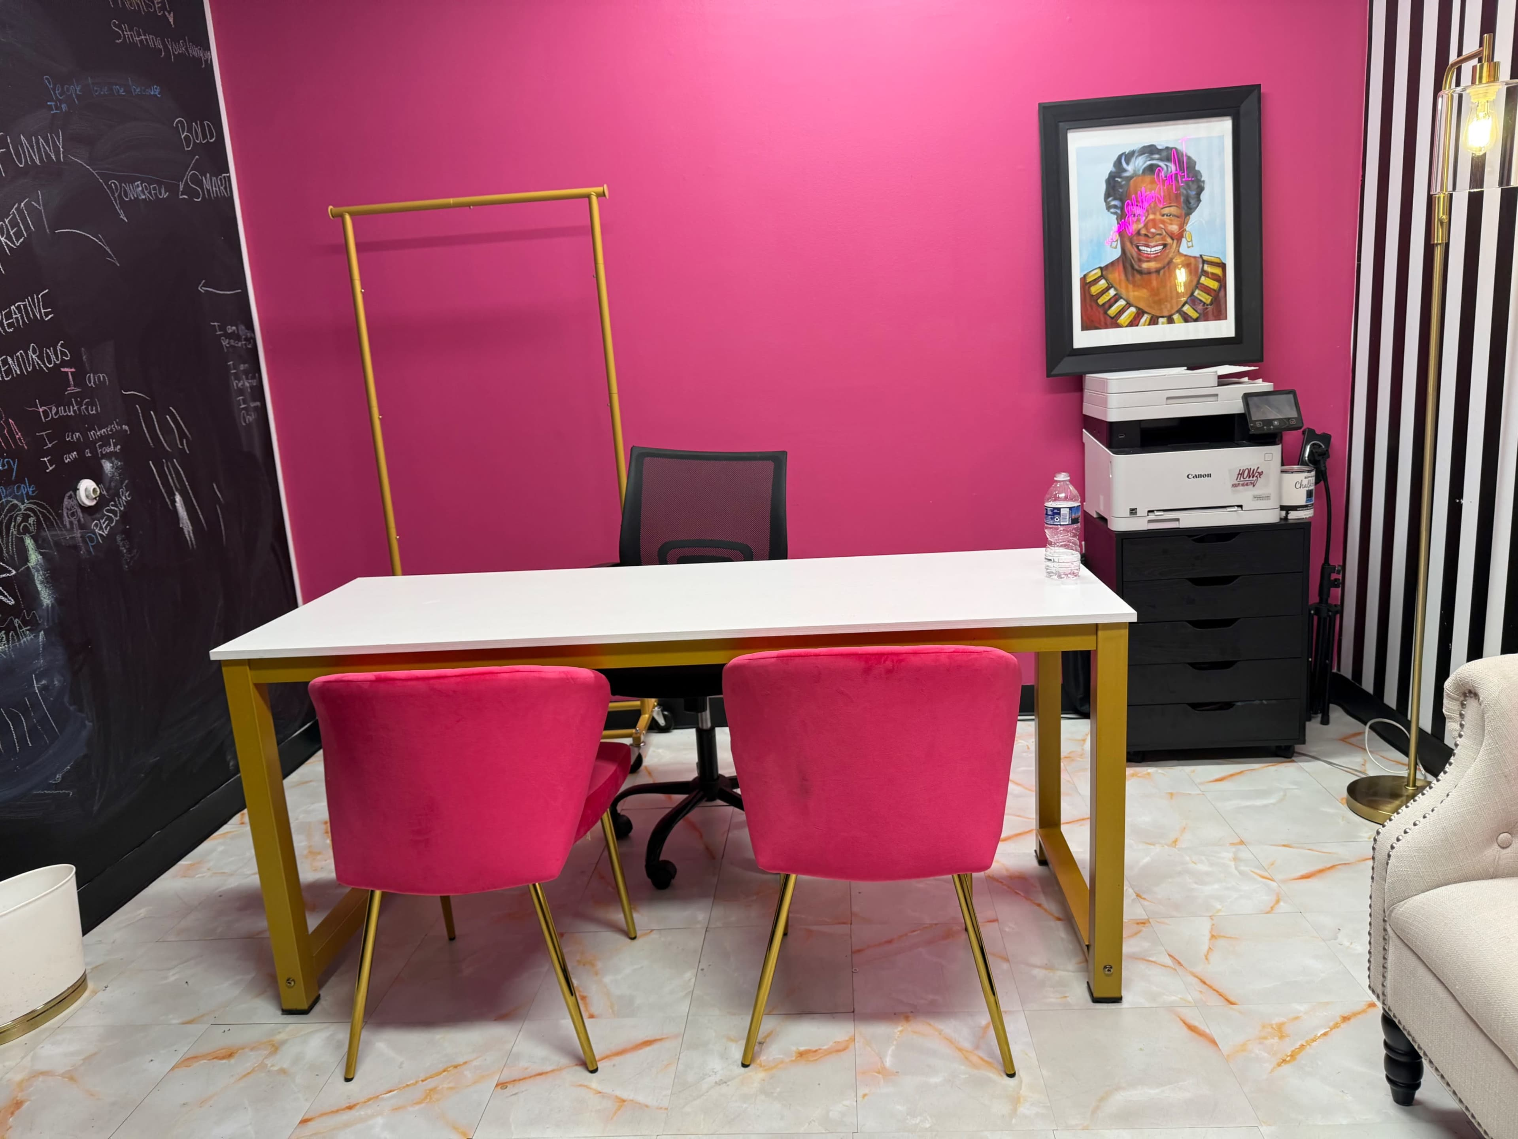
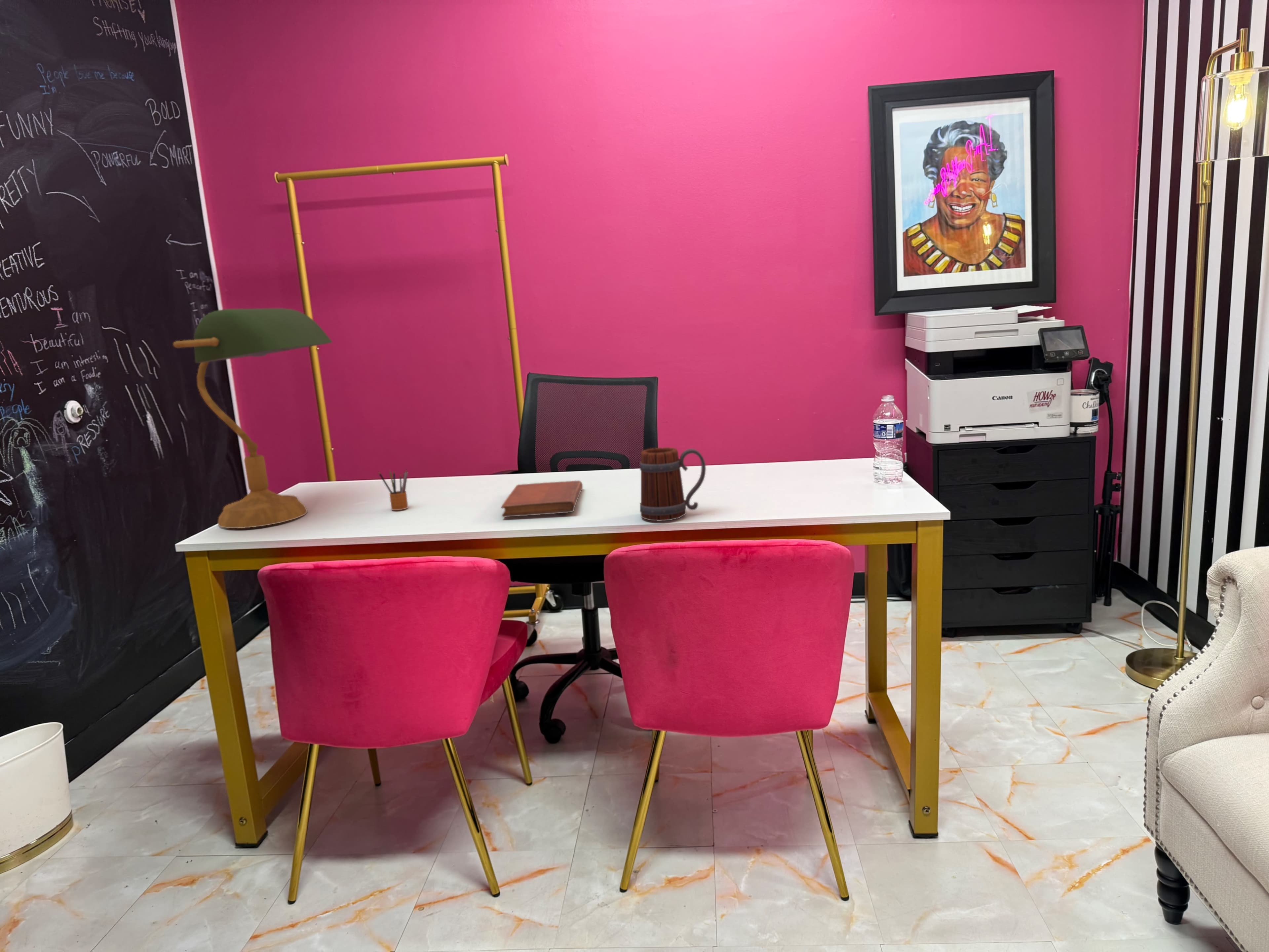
+ mug (672, 482)
+ notebook (544, 497)
+ pencil box (396, 489)
+ desk lamp (243, 430)
